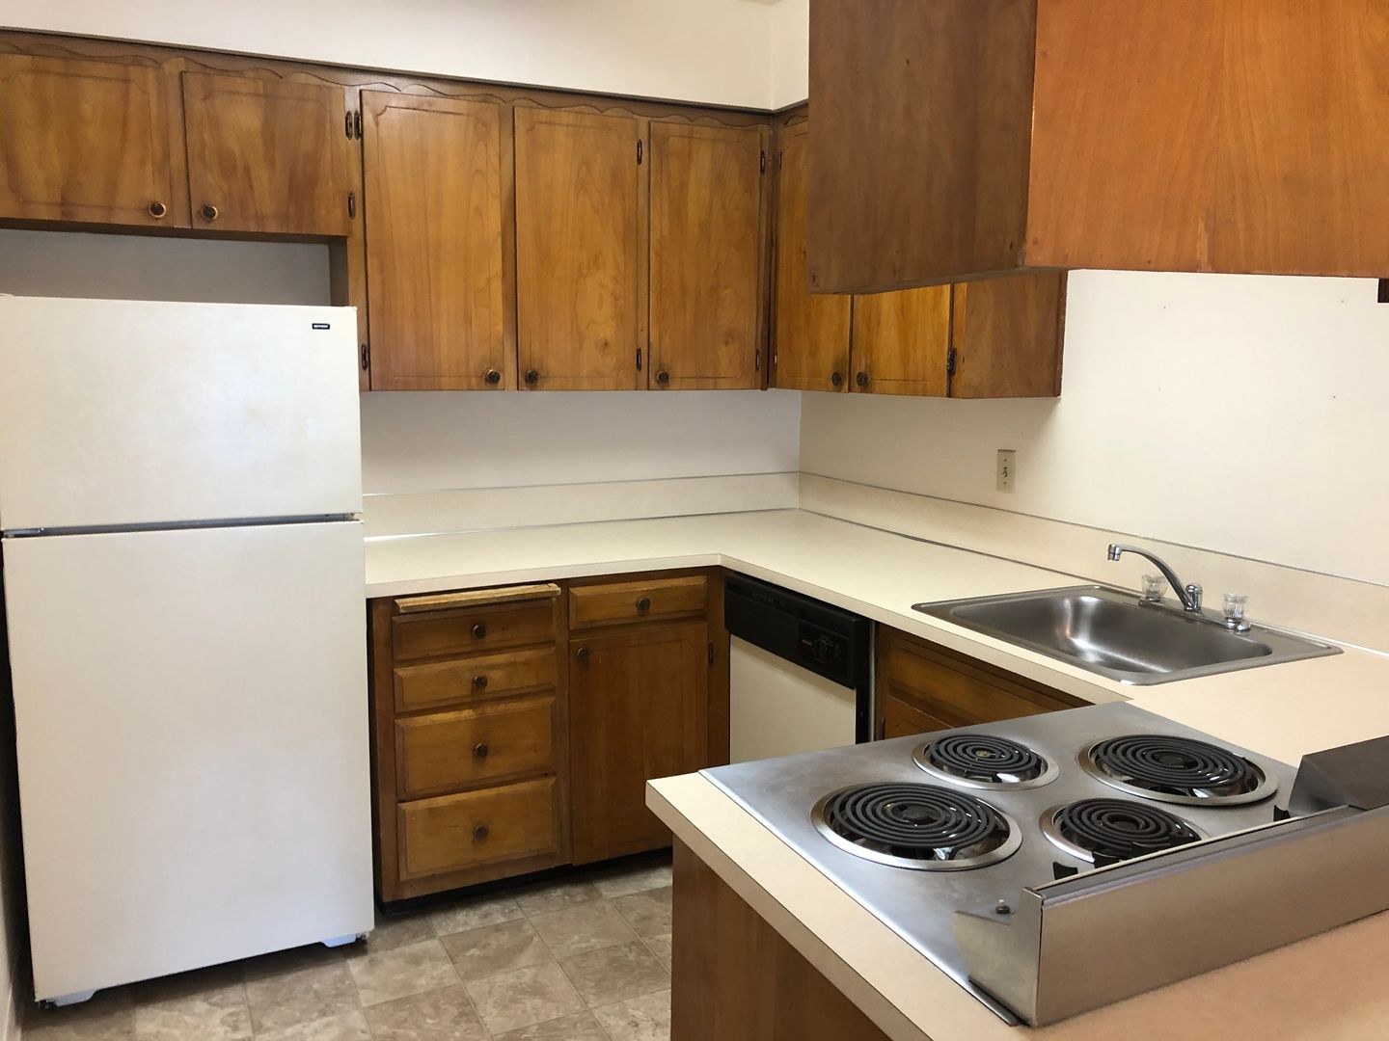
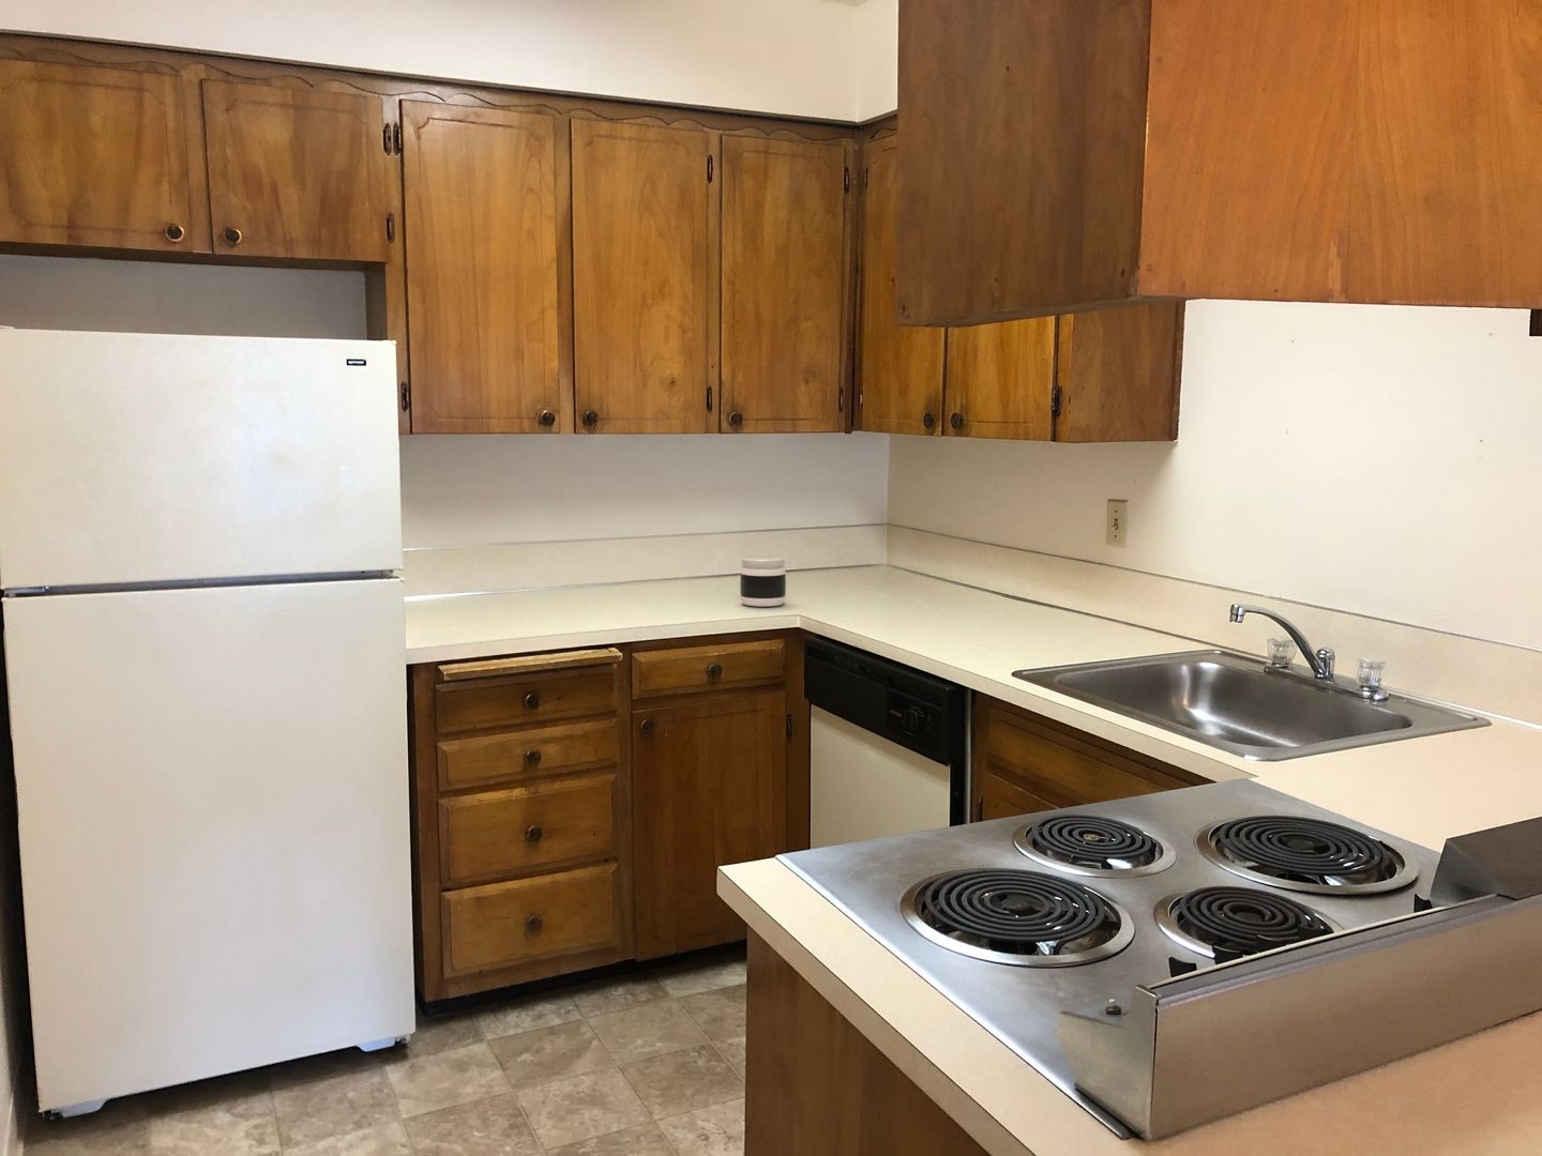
+ jar (763, 580)
